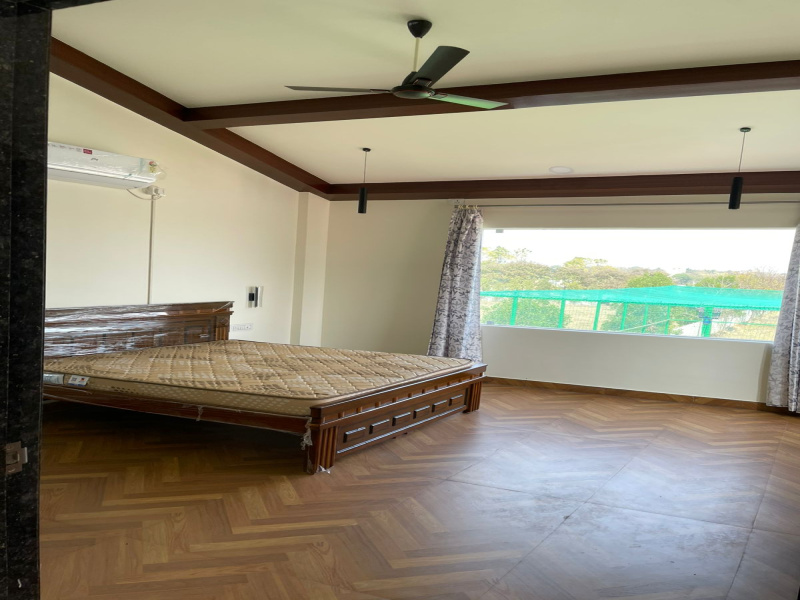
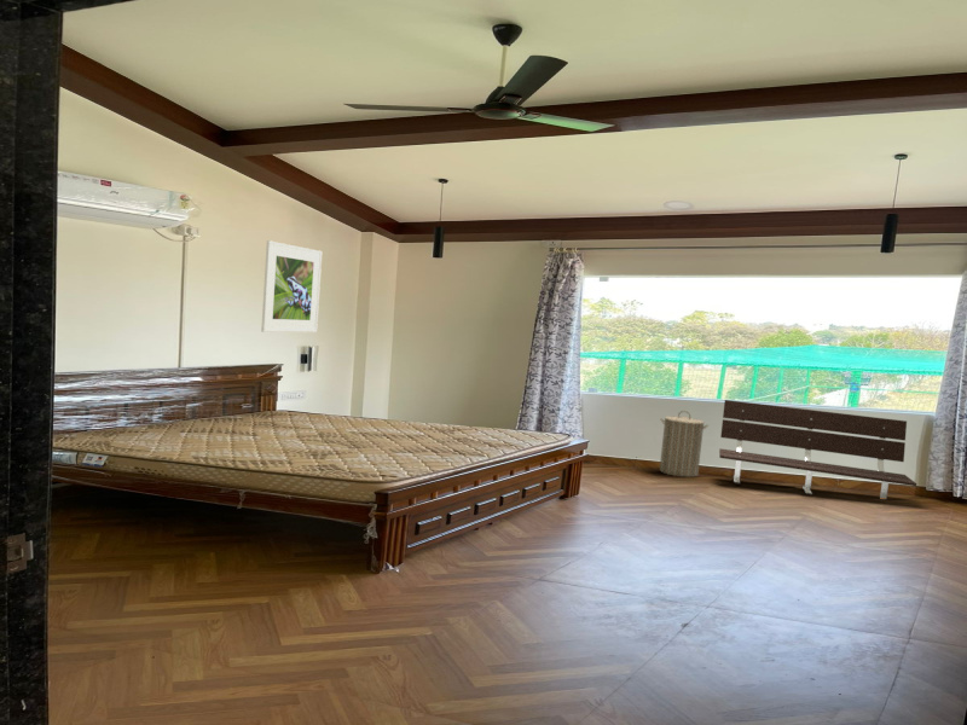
+ bench (810, 451)
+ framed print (293, 289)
+ laundry hamper (682, 441)
